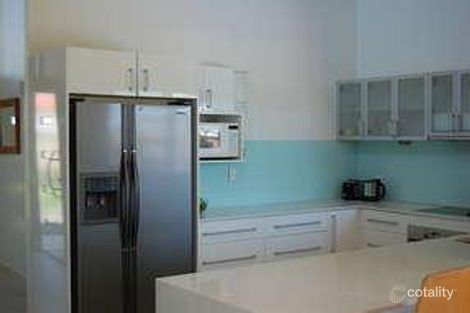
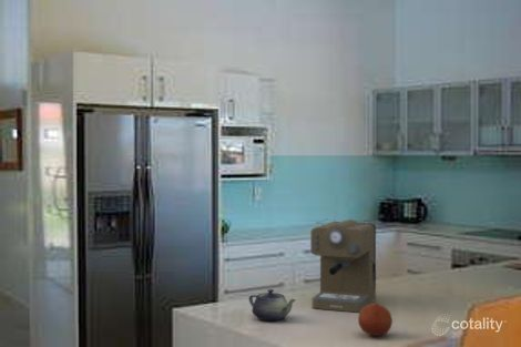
+ fruit (375, 318)
+ coffee maker (347, 263)
+ teapot (272, 304)
